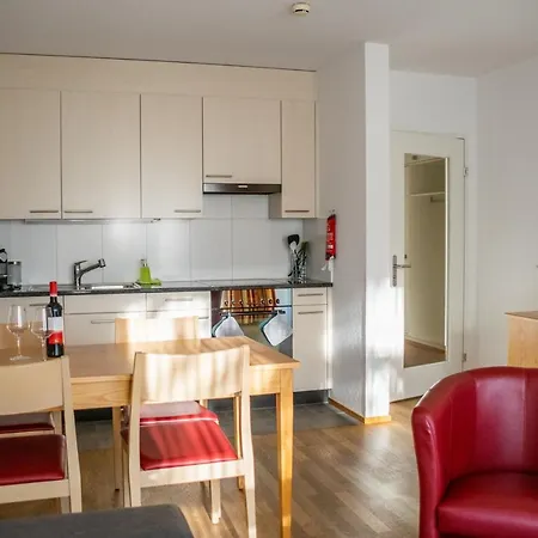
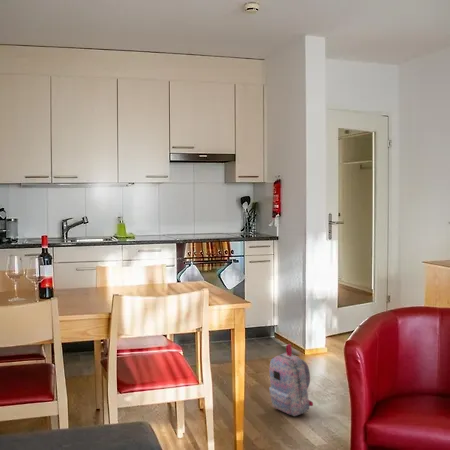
+ backpack (291, 377)
